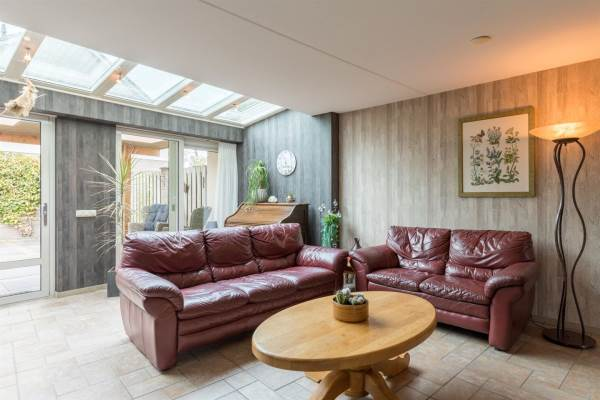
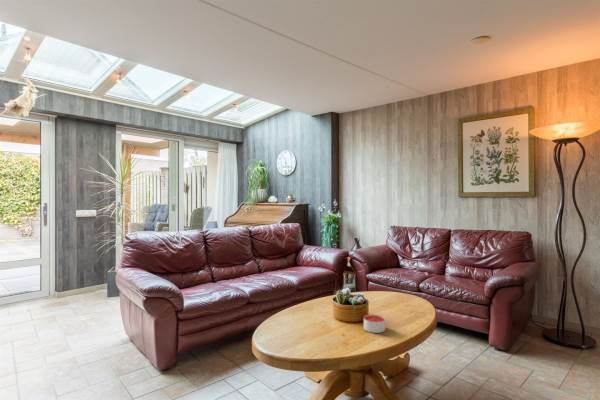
+ candle (374, 323)
